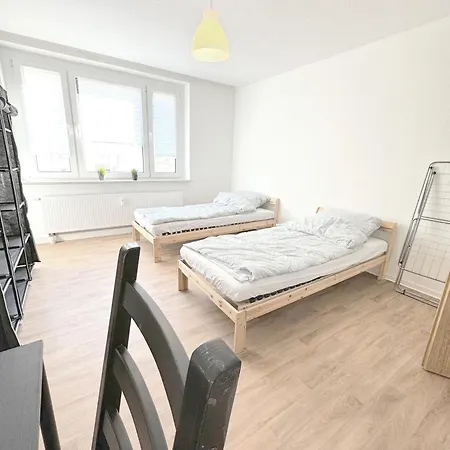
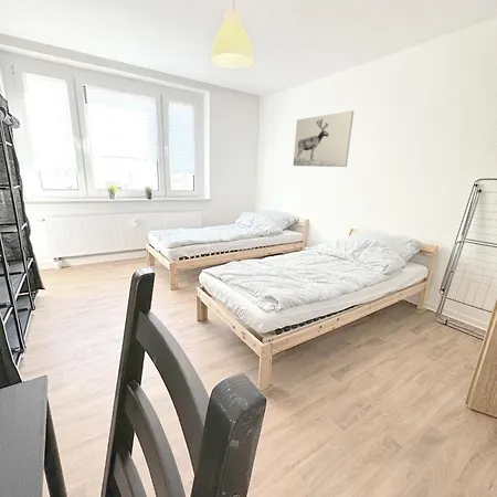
+ wall art (319, 141)
